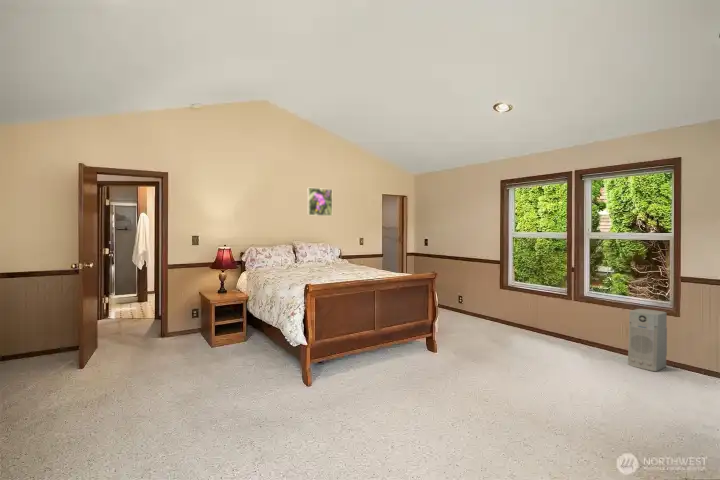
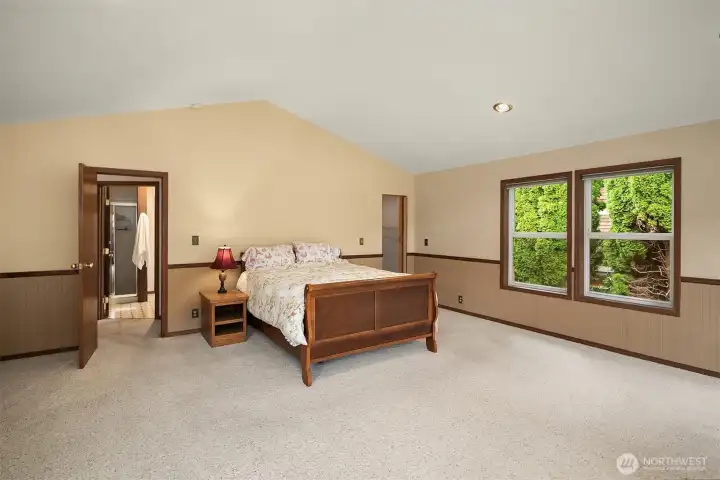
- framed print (320, 202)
- air purifier (647, 338)
